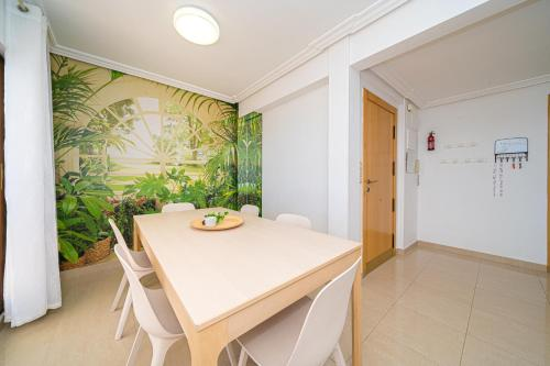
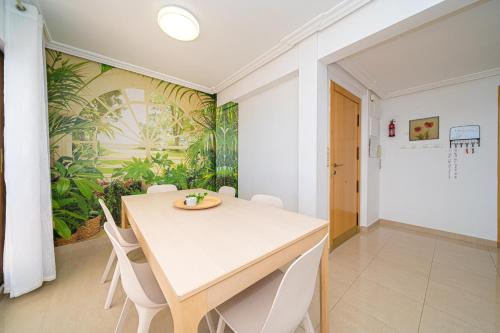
+ wall art (423, 129)
